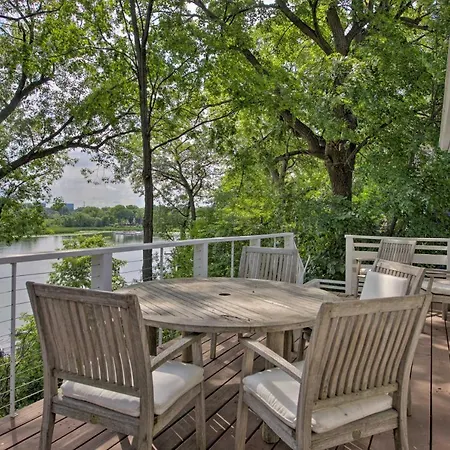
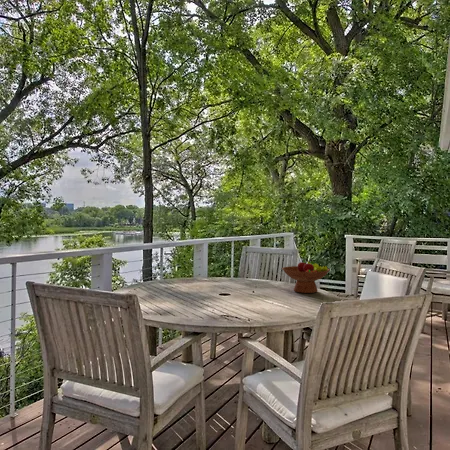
+ fruit bowl (305, 275)
